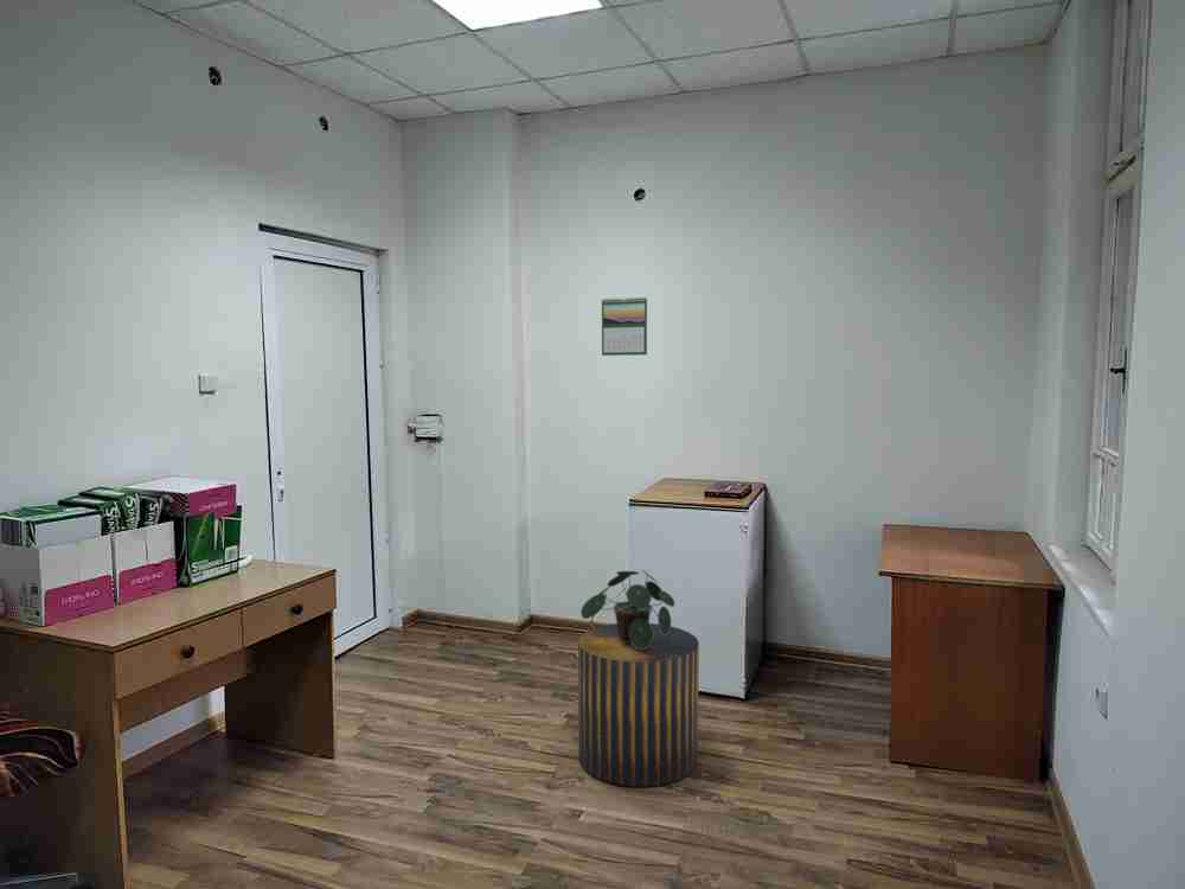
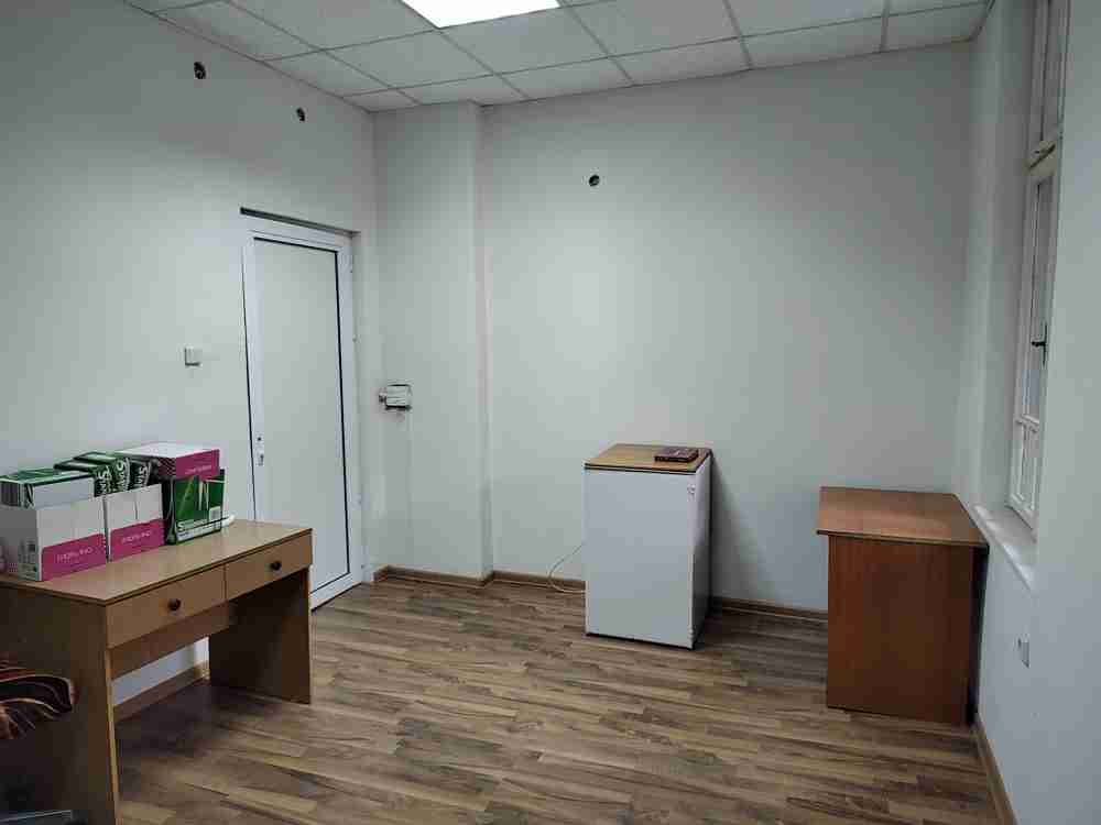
- stool (638, 698)
- calendar (623, 326)
- potted plant (632, 605)
